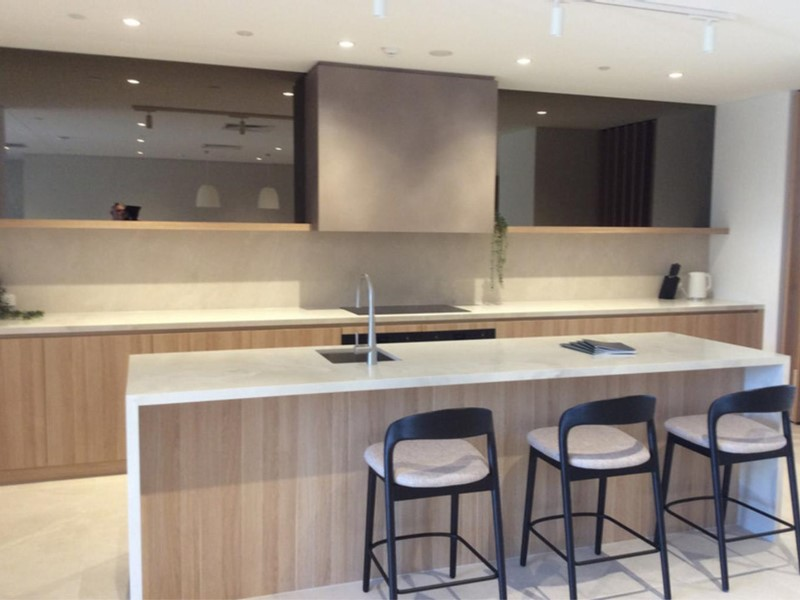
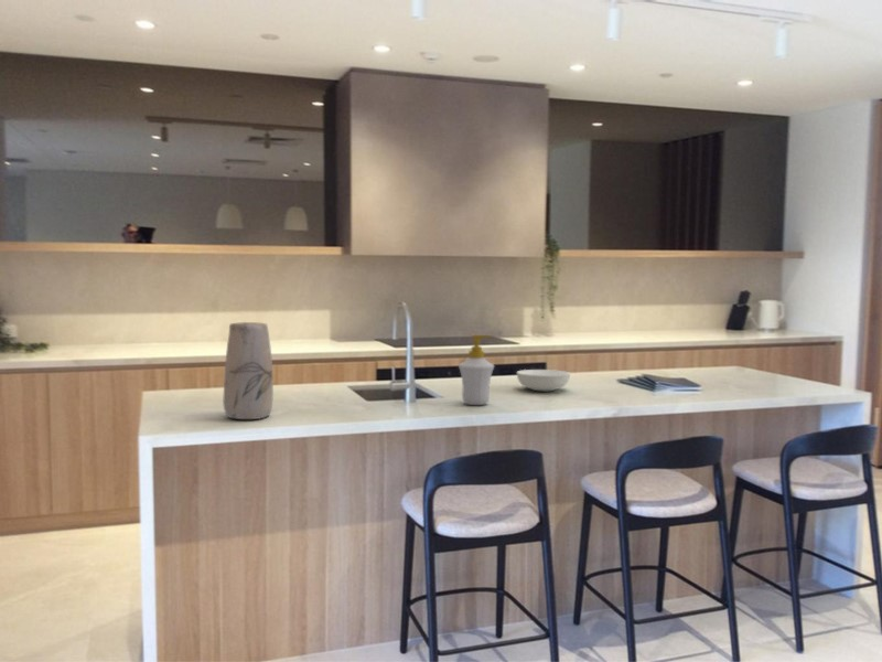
+ vase (248, 370)
+ serving bowl (542, 381)
+ soap bottle (476, 369)
